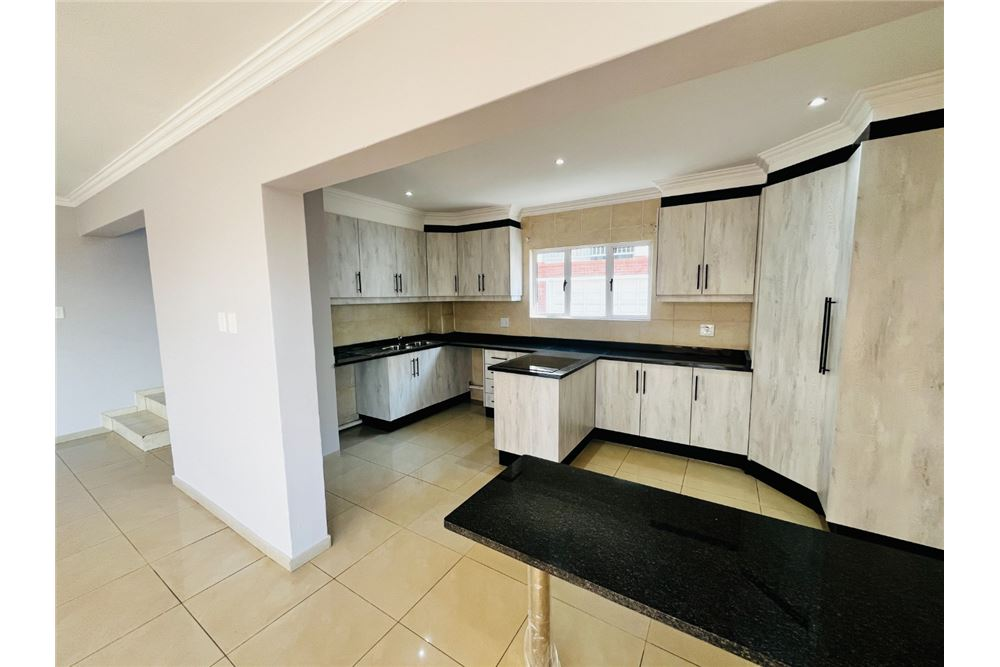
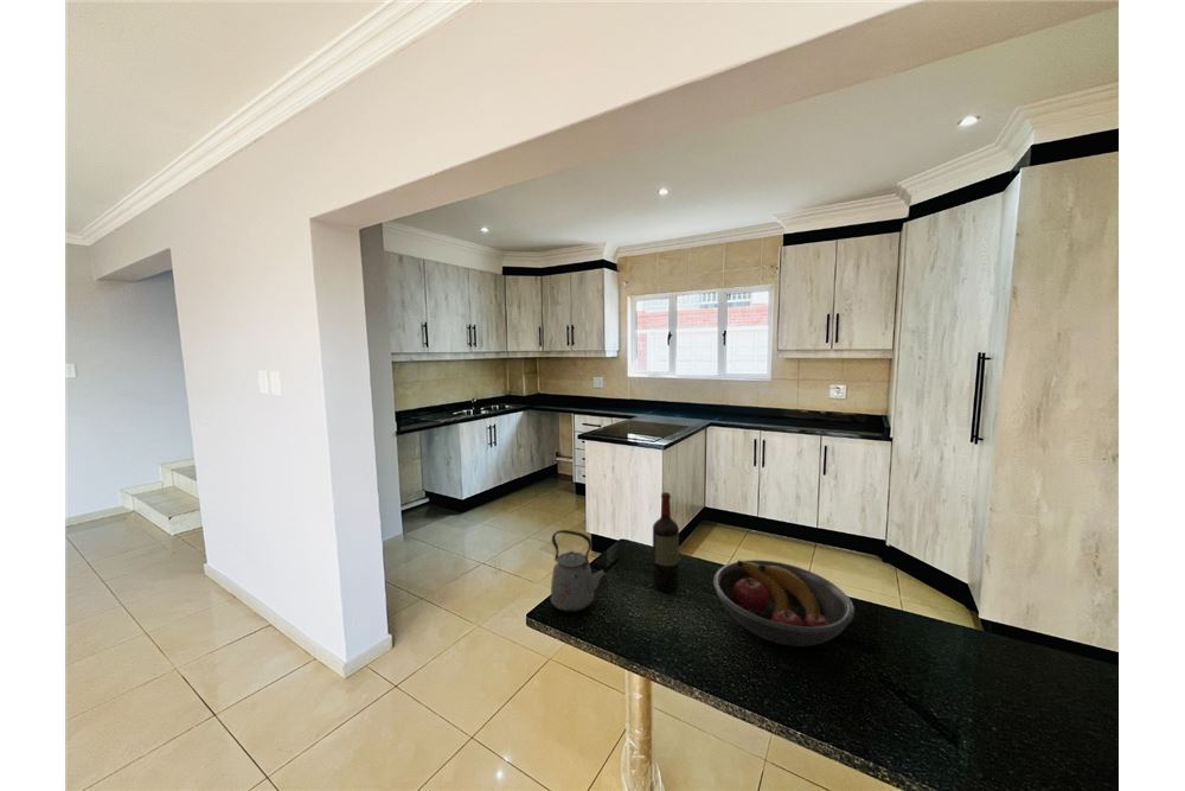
+ kettle (579, 569)
+ wine bottle (665, 540)
+ fruit bowl (779, 602)
